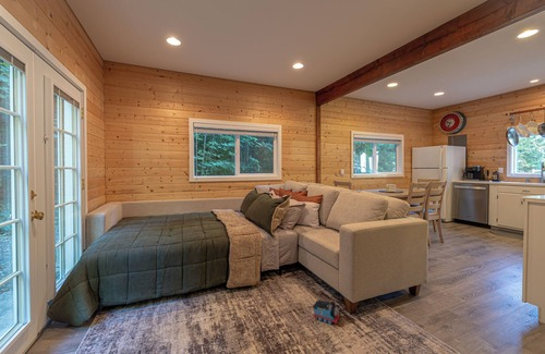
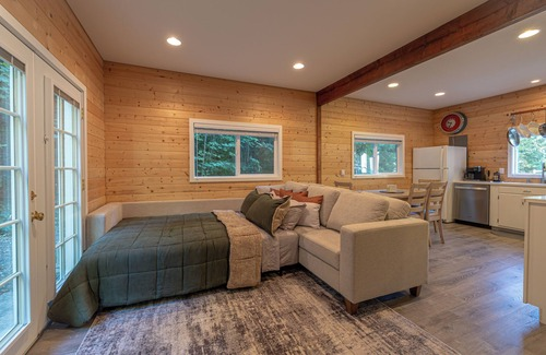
- toy train (326, 309)
